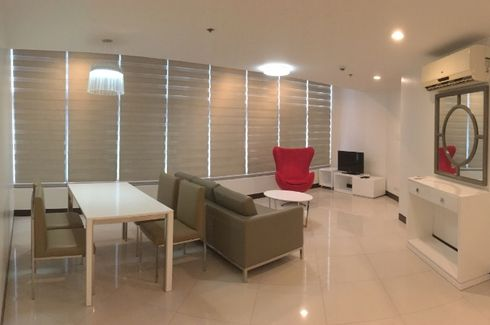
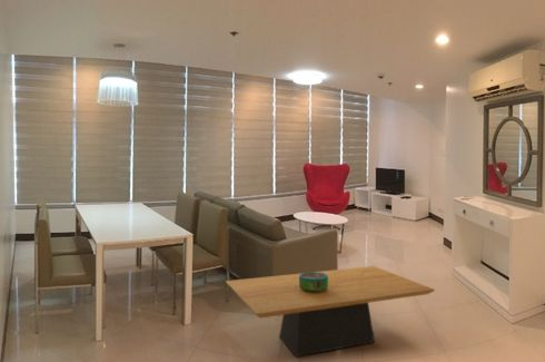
+ decorative bowl (313, 281)
+ coffee table (326, 312)
